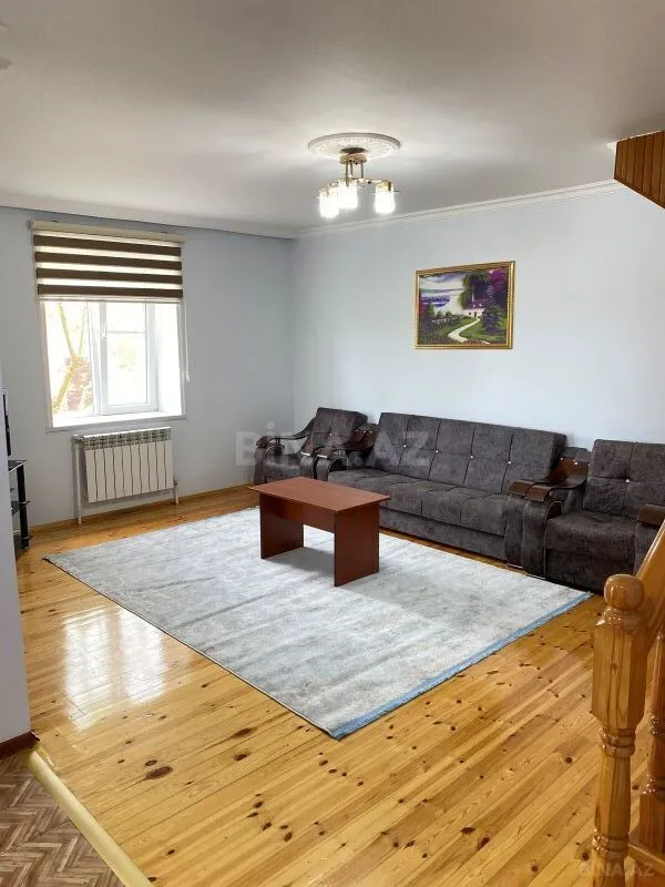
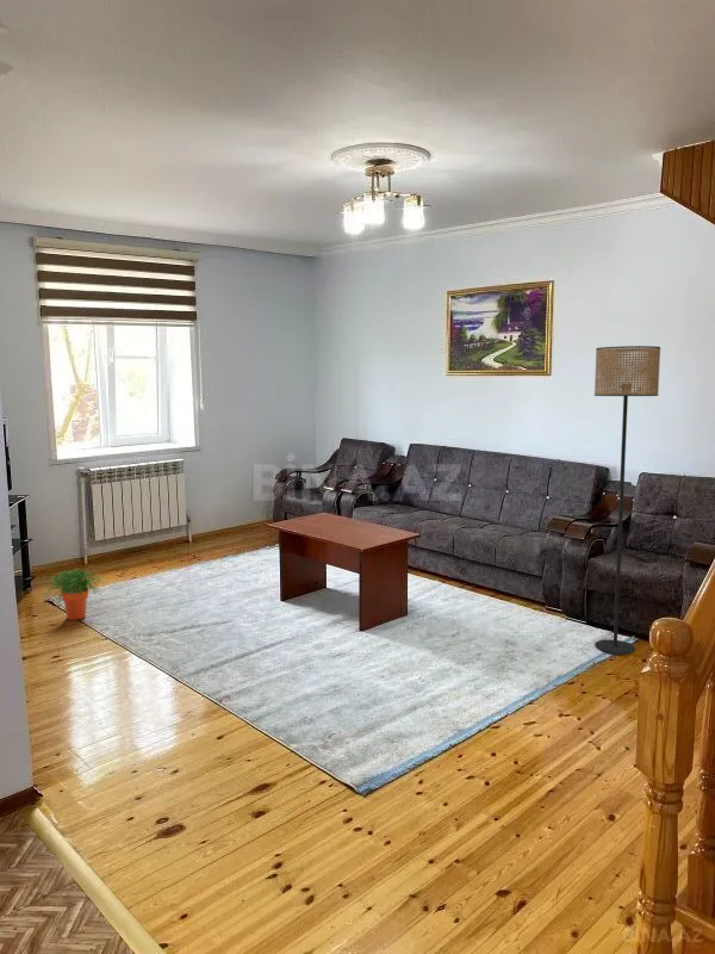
+ potted plant (75, 593)
+ floor lamp (621, 501)
